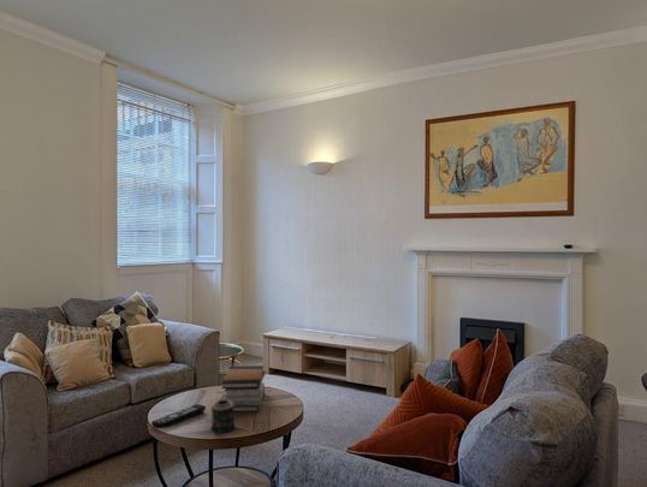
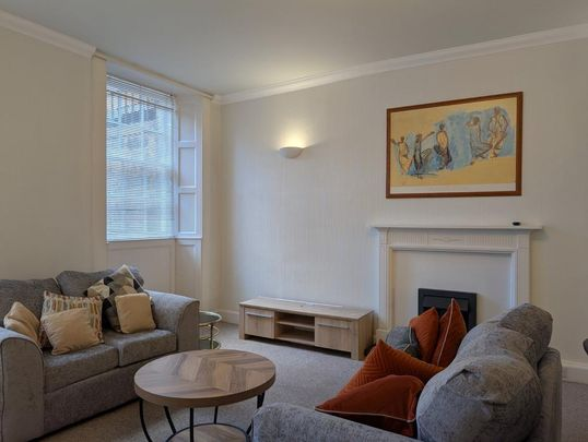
- remote control (179, 415)
- book stack (244, 387)
- candle (221, 414)
